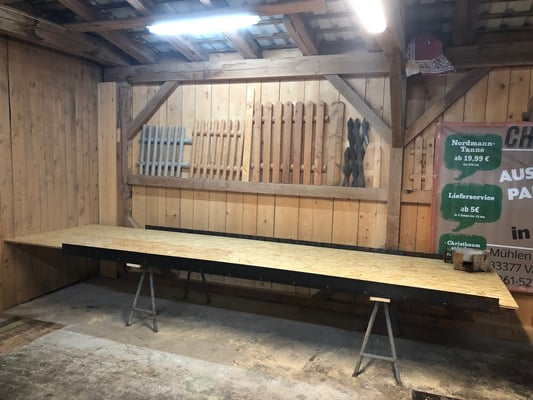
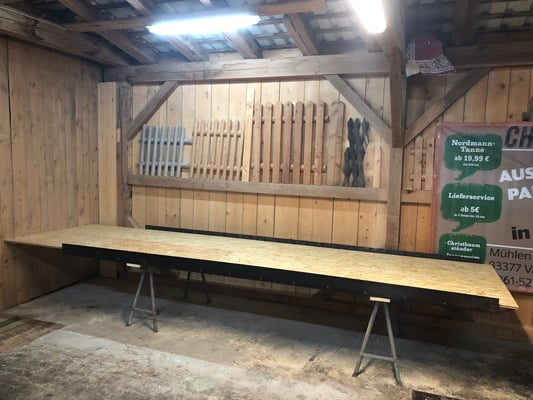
- cardboard box (466, 257)
